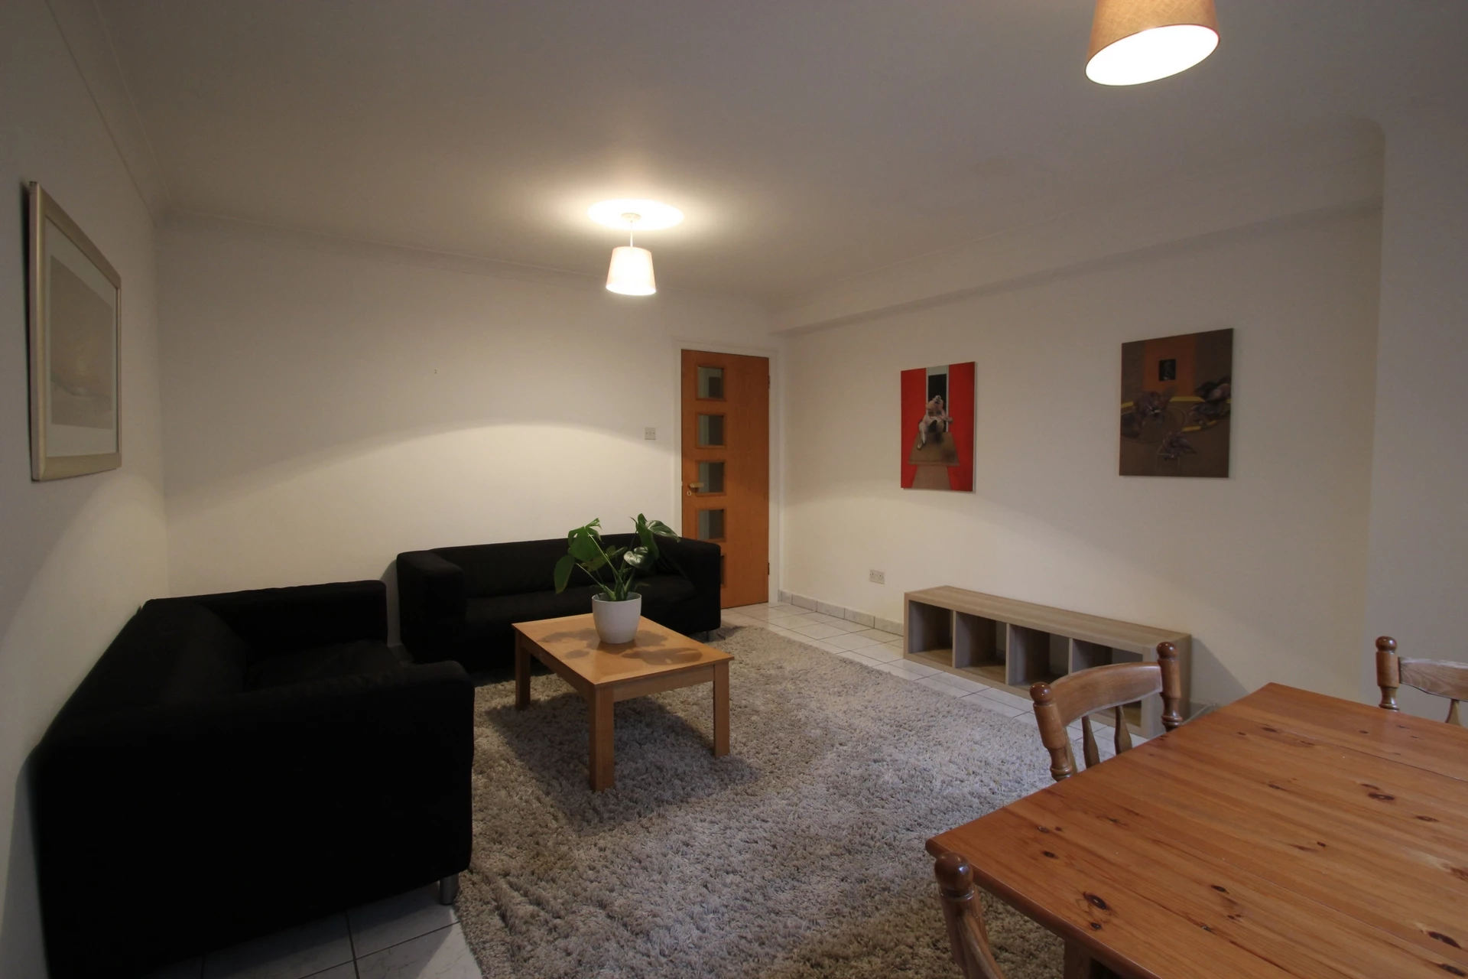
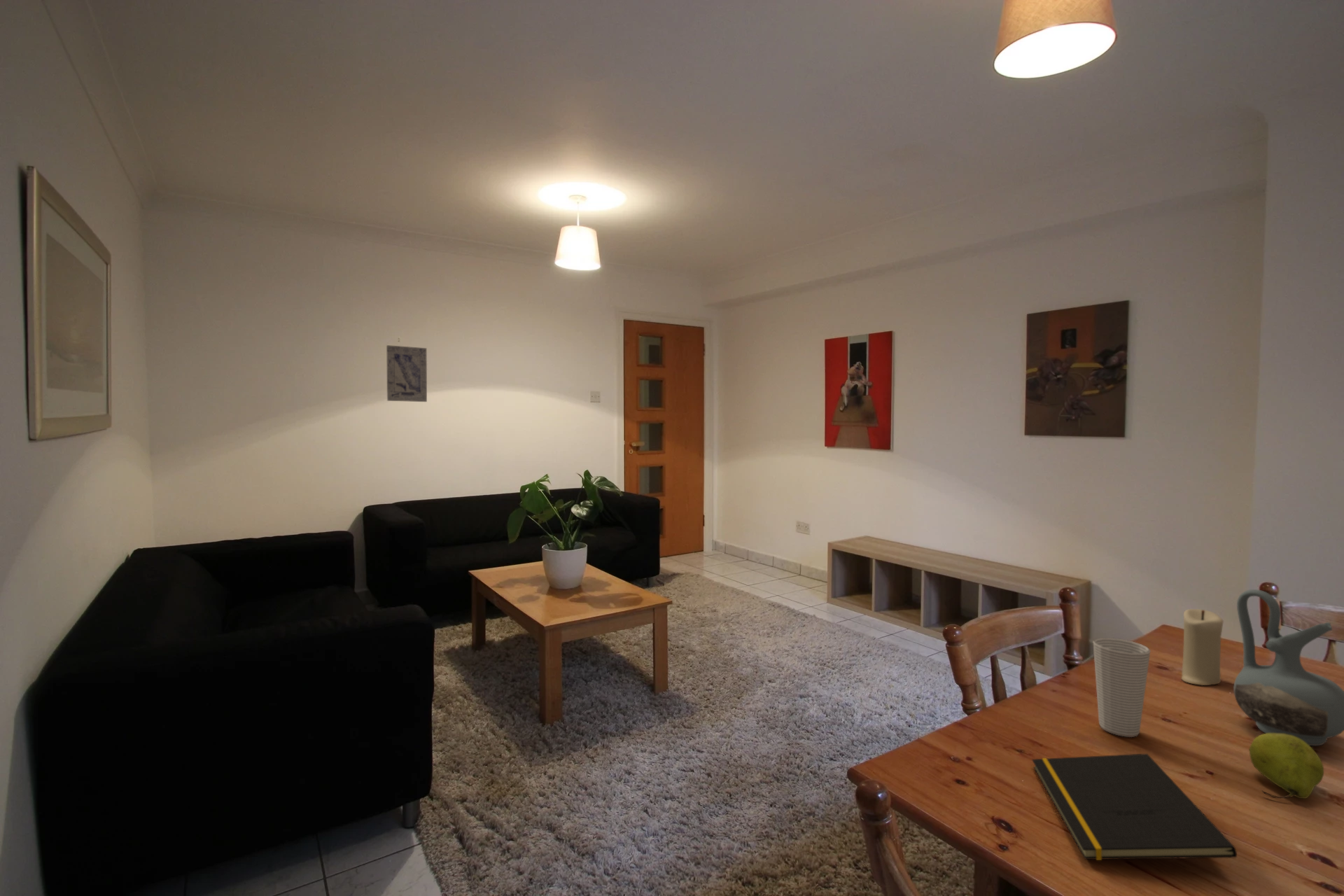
+ cup (1120, 687)
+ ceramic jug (1290, 664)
+ wall art (407, 374)
+ notepad (1119, 801)
+ fruit (1284, 762)
+ candle (1200, 645)
